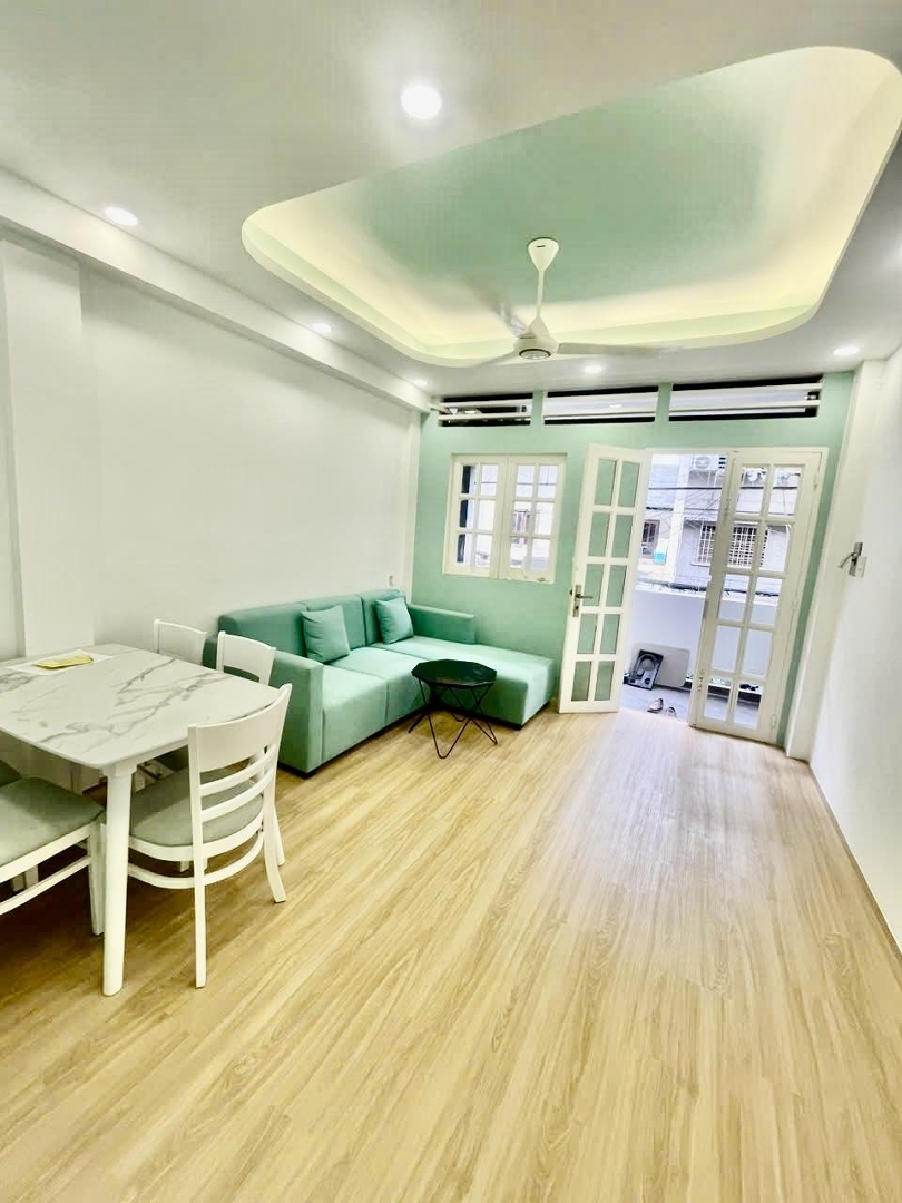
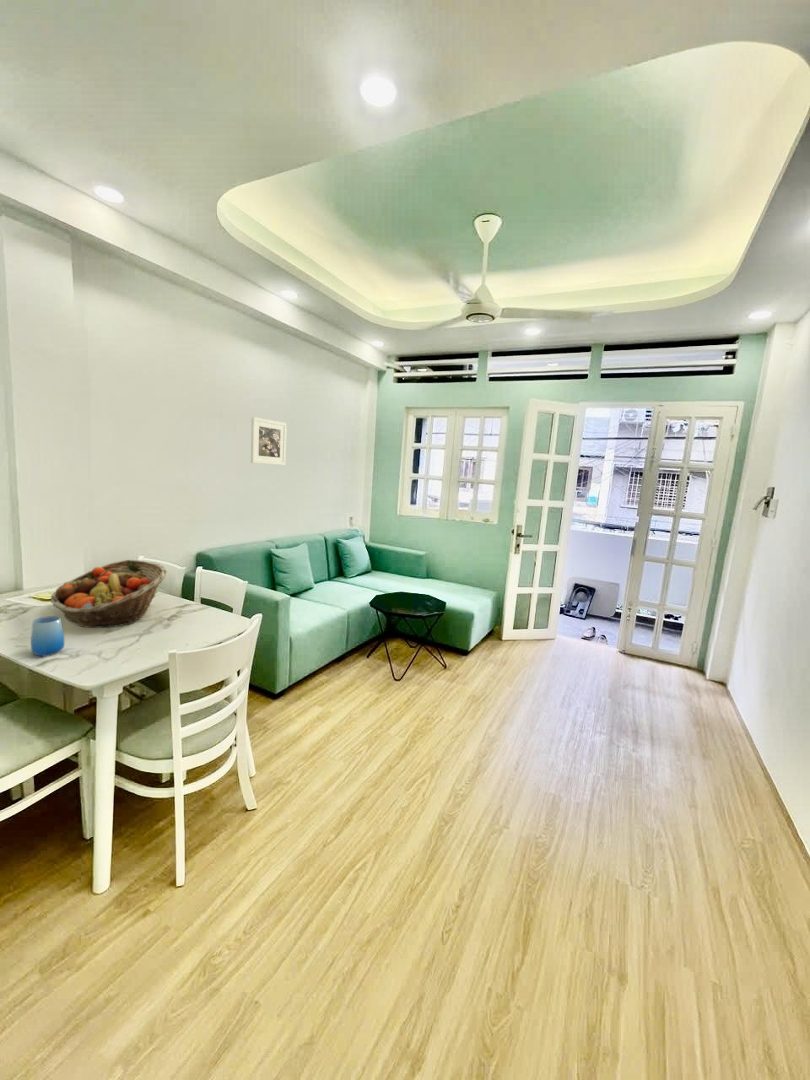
+ cup (47, 635)
+ fruit basket (111, 591)
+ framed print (269, 442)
